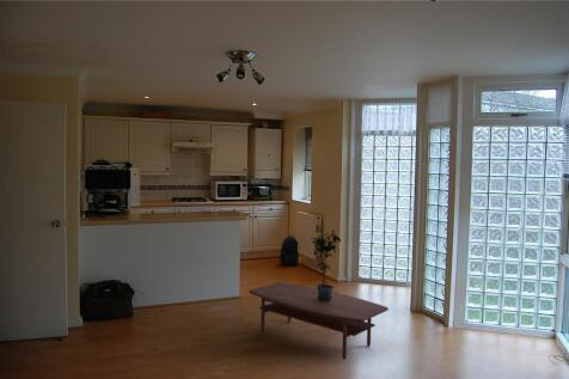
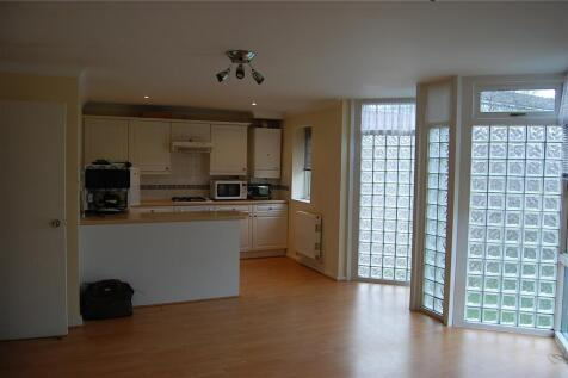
- potted plant (324, 264)
- coffee table (313, 318)
- backpack (289, 249)
